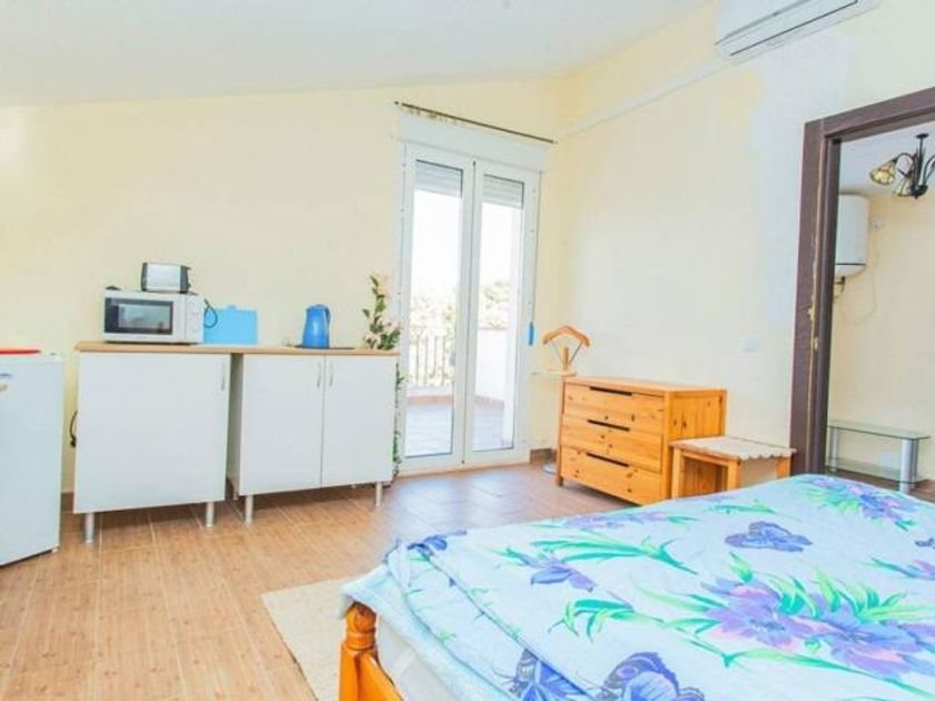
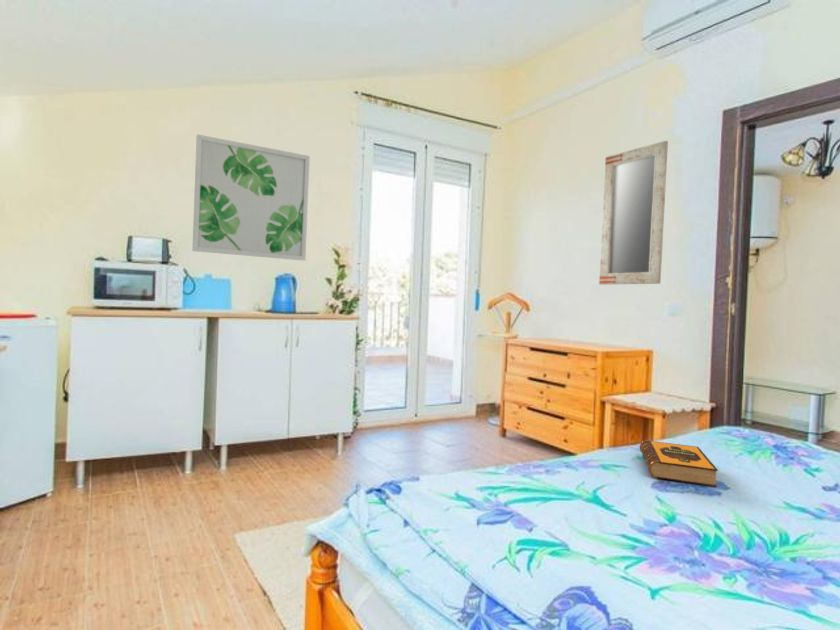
+ wall art (253, 201)
+ home mirror (631, 216)
+ hardback book (674, 460)
